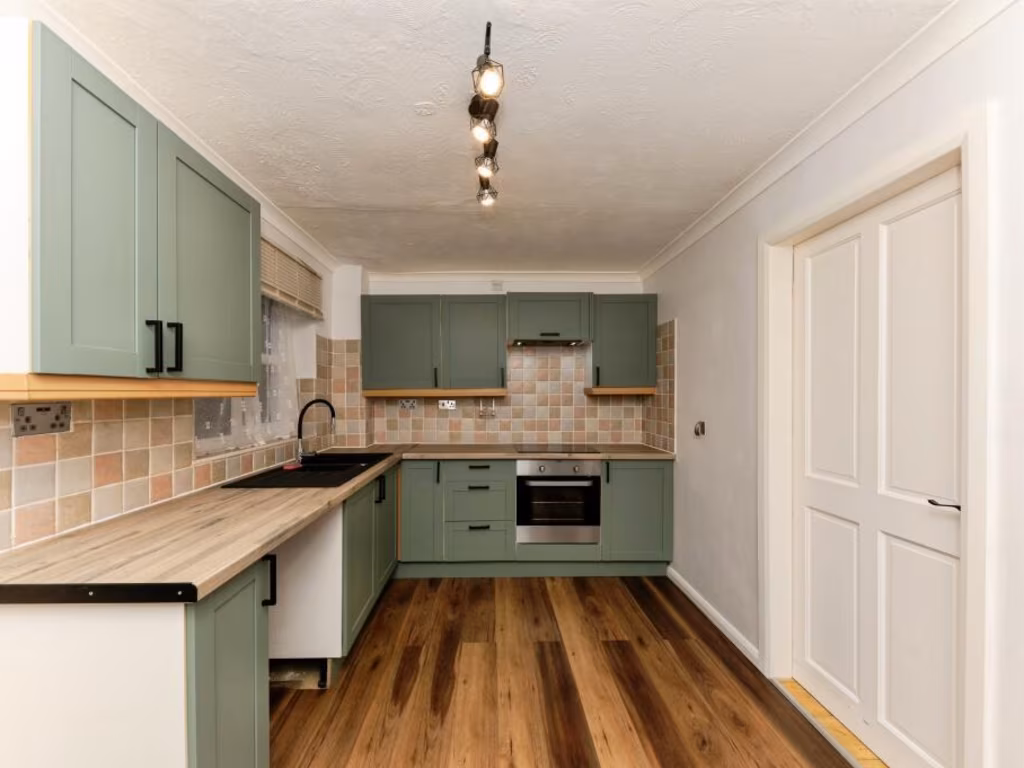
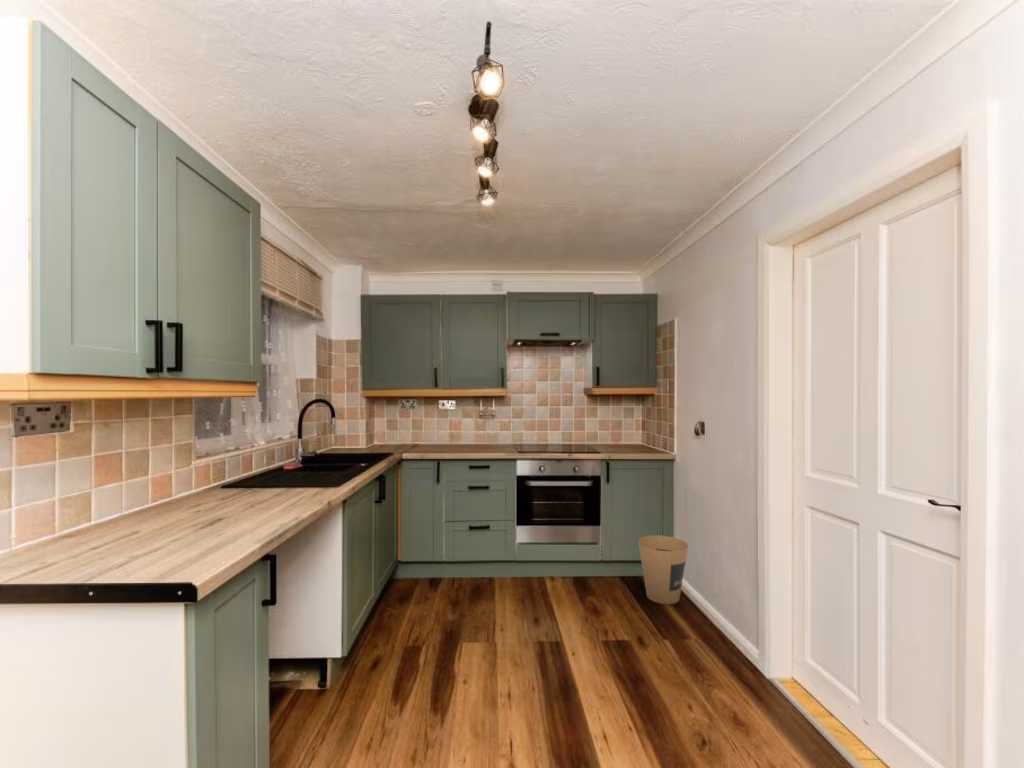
+ trash can (662, 569)
